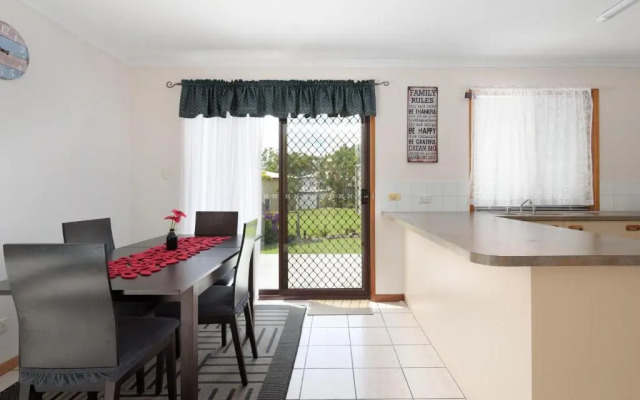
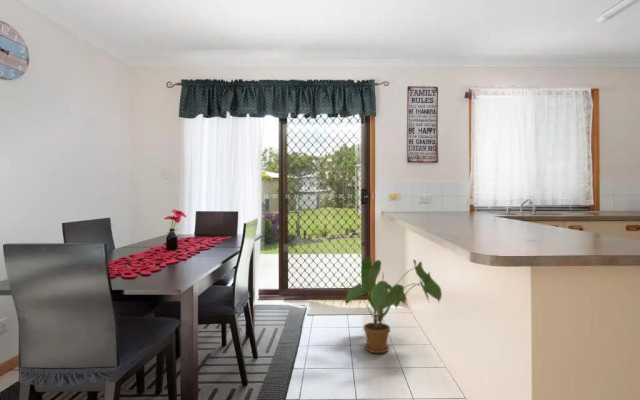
+ house plant (389, 305)
